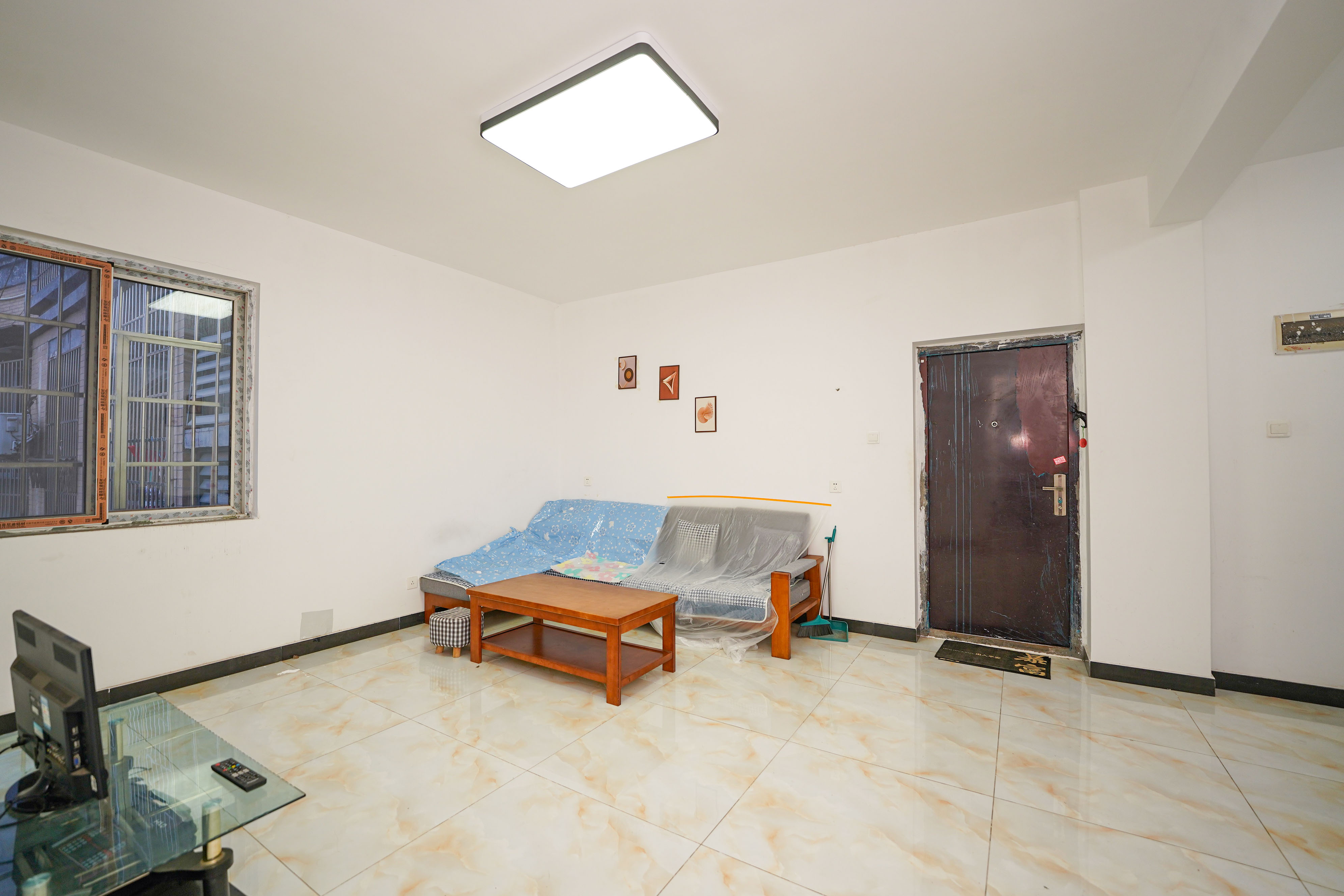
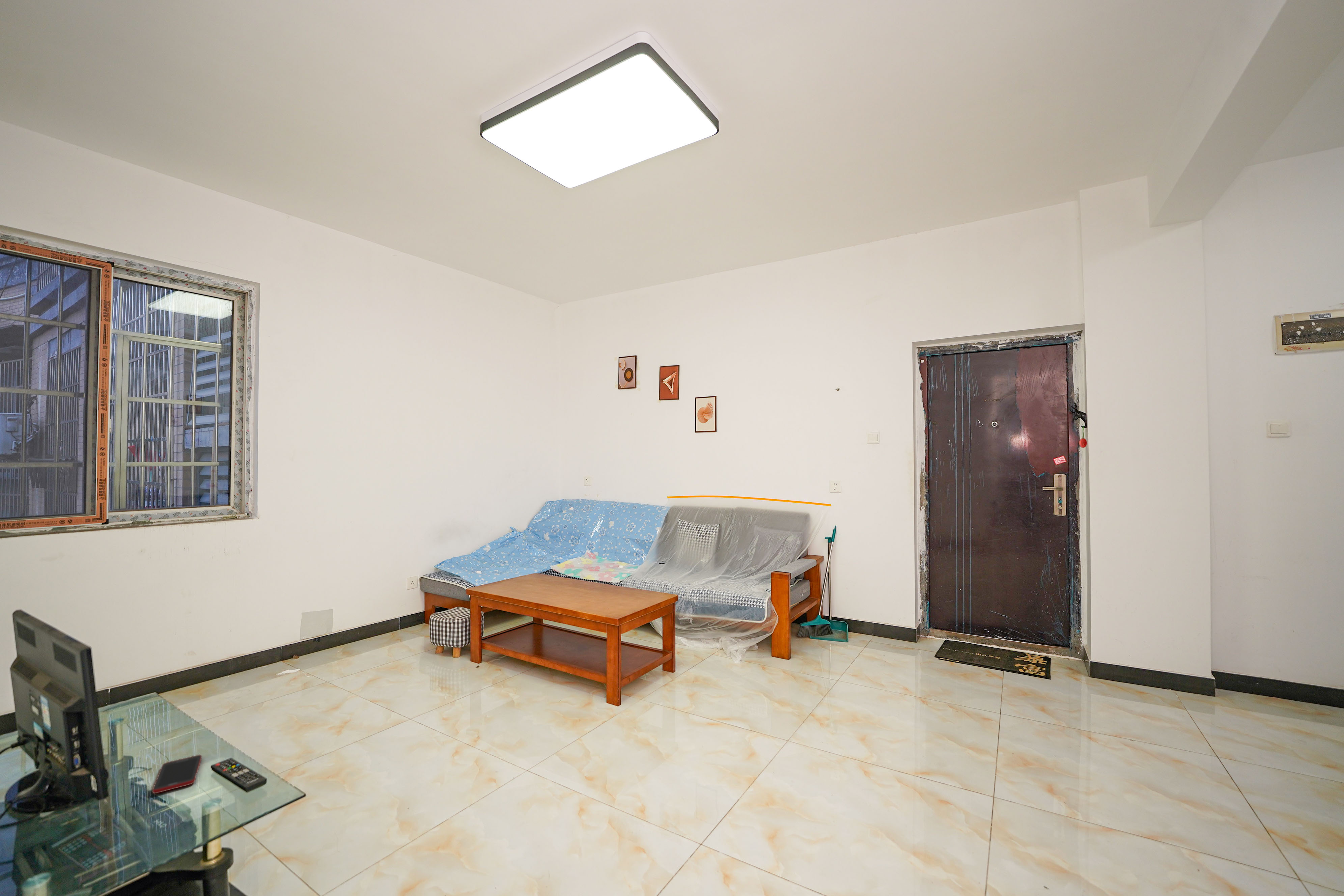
+ cell phone (178, 773)
